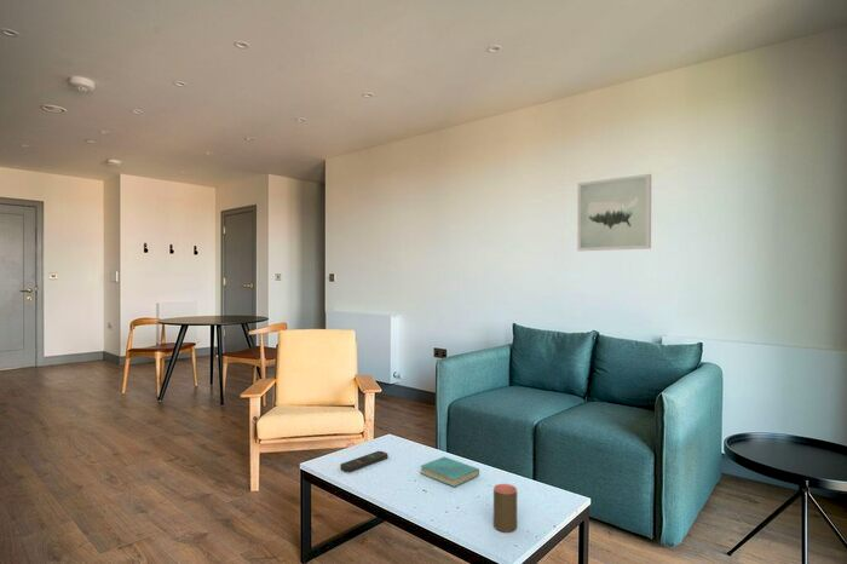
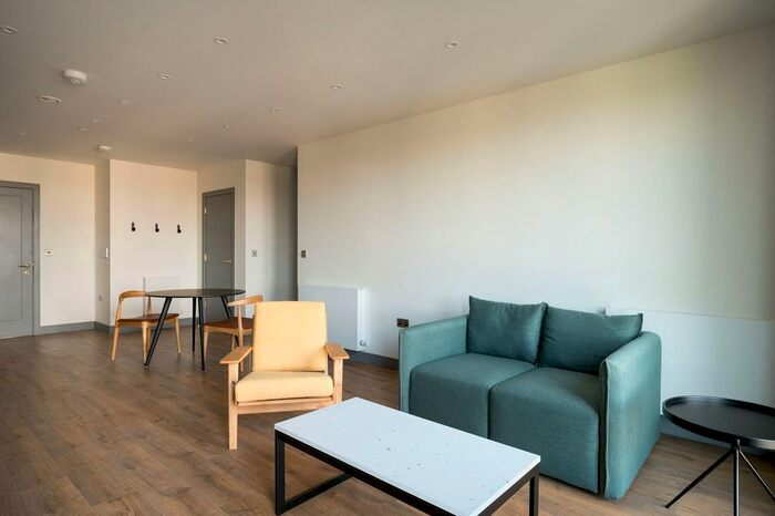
- wall art (612, 214)
- book (449, 470)
- cup (505, 507)
- remote control (364, 460)
